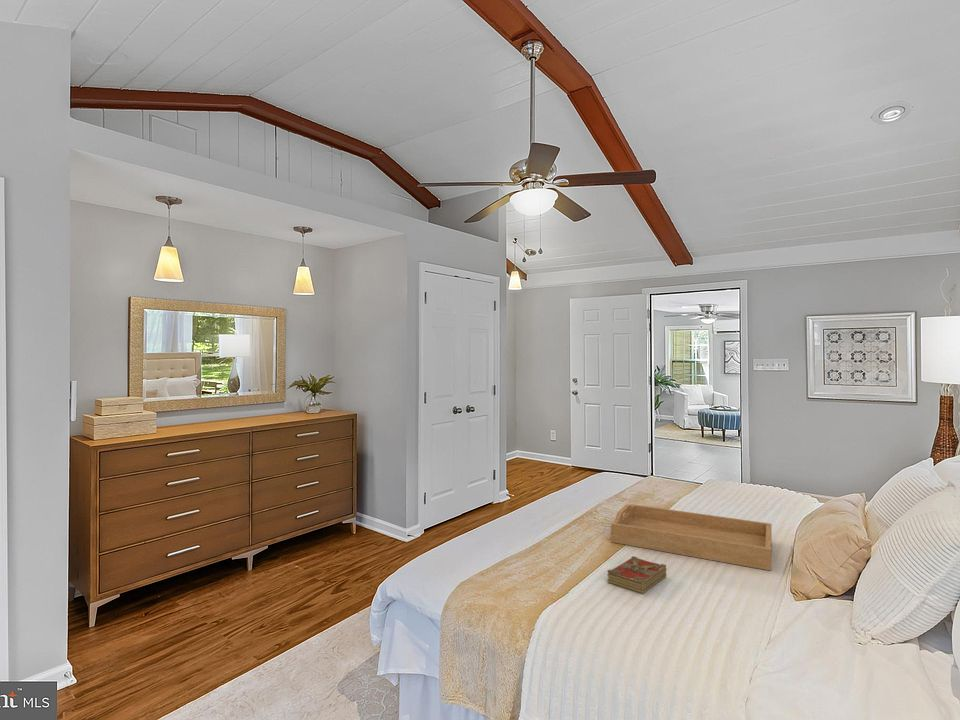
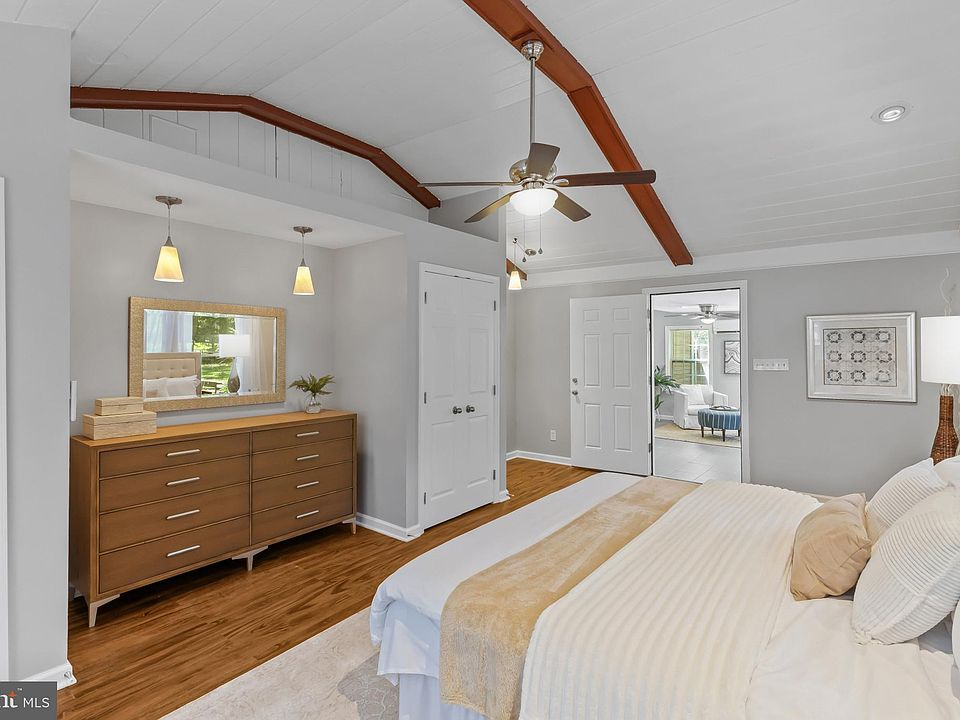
- serving tray (691, 530)
- book (636, 573)
